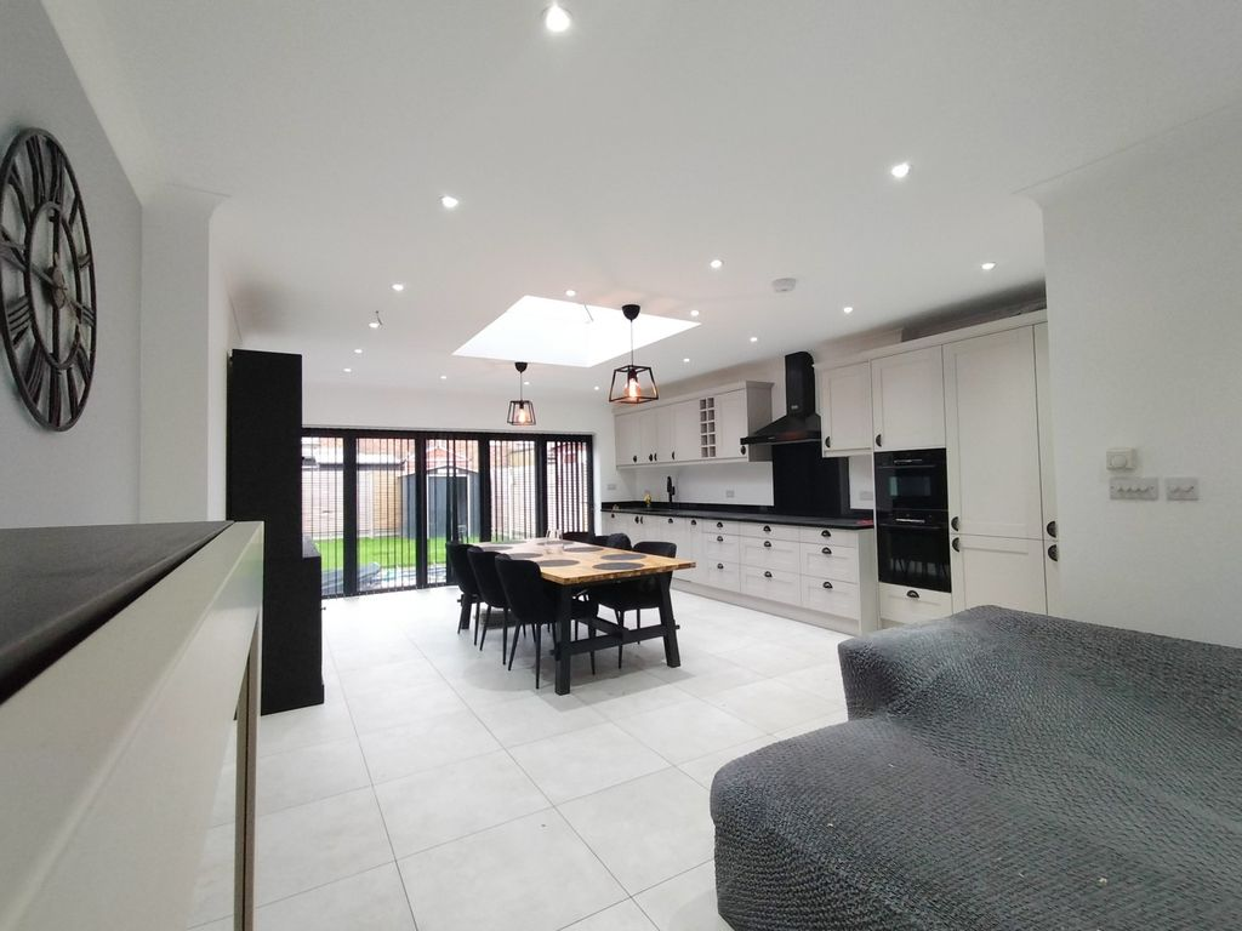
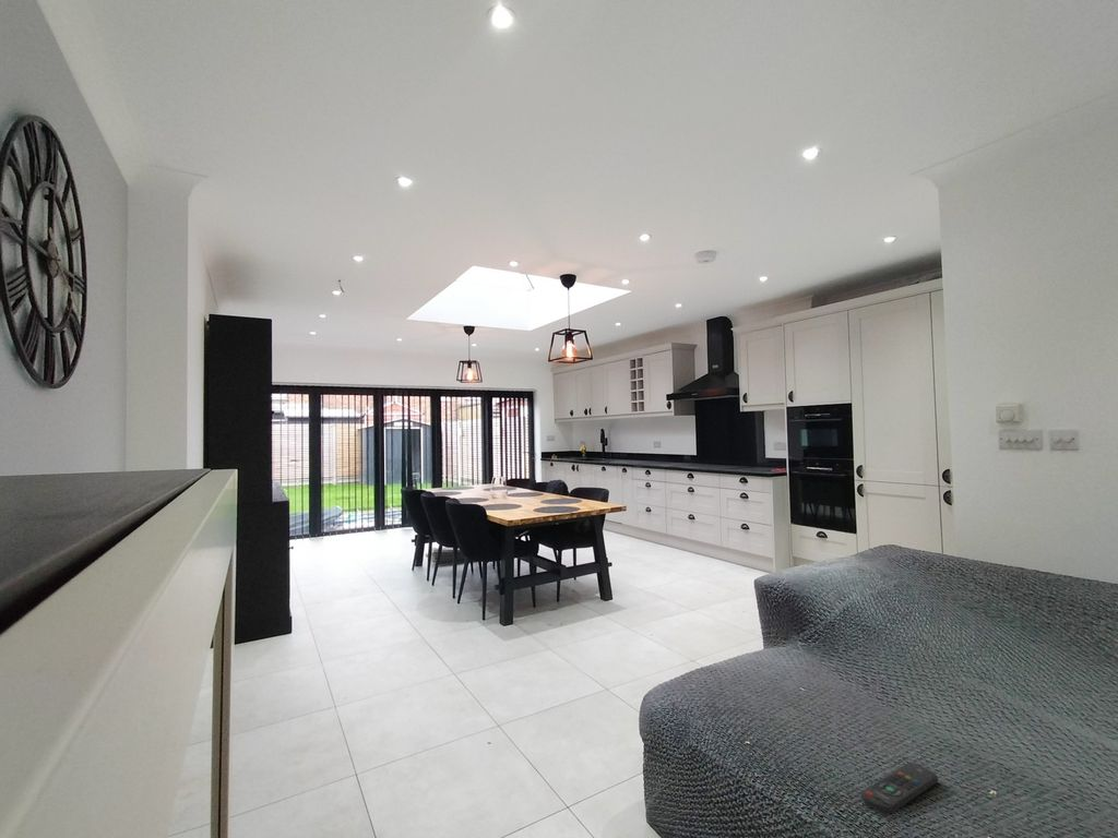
+ remote control (900, 786)
